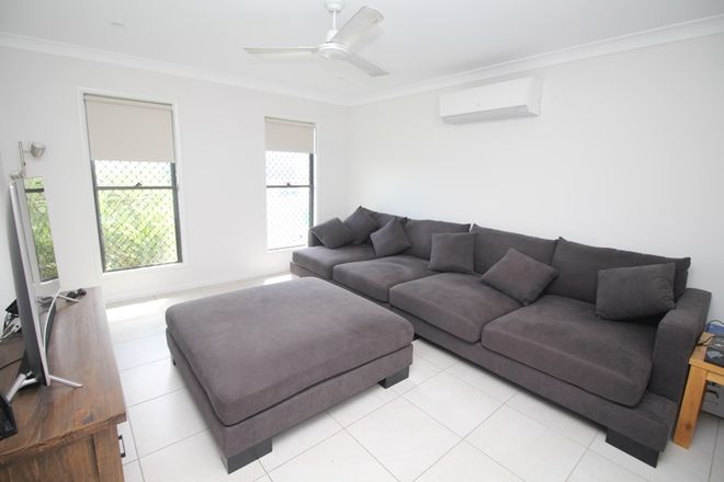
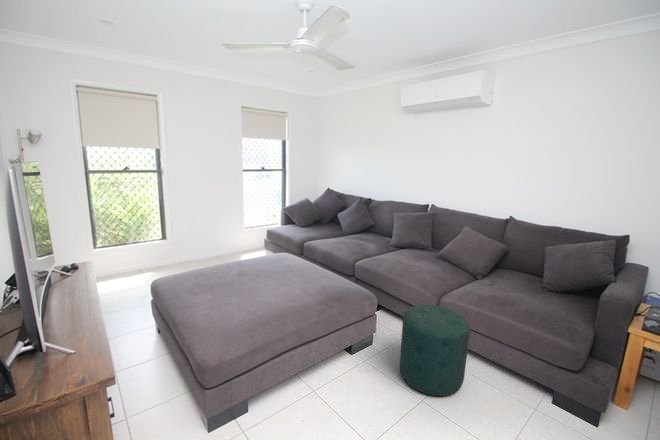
+ ottoman (433, 346)
